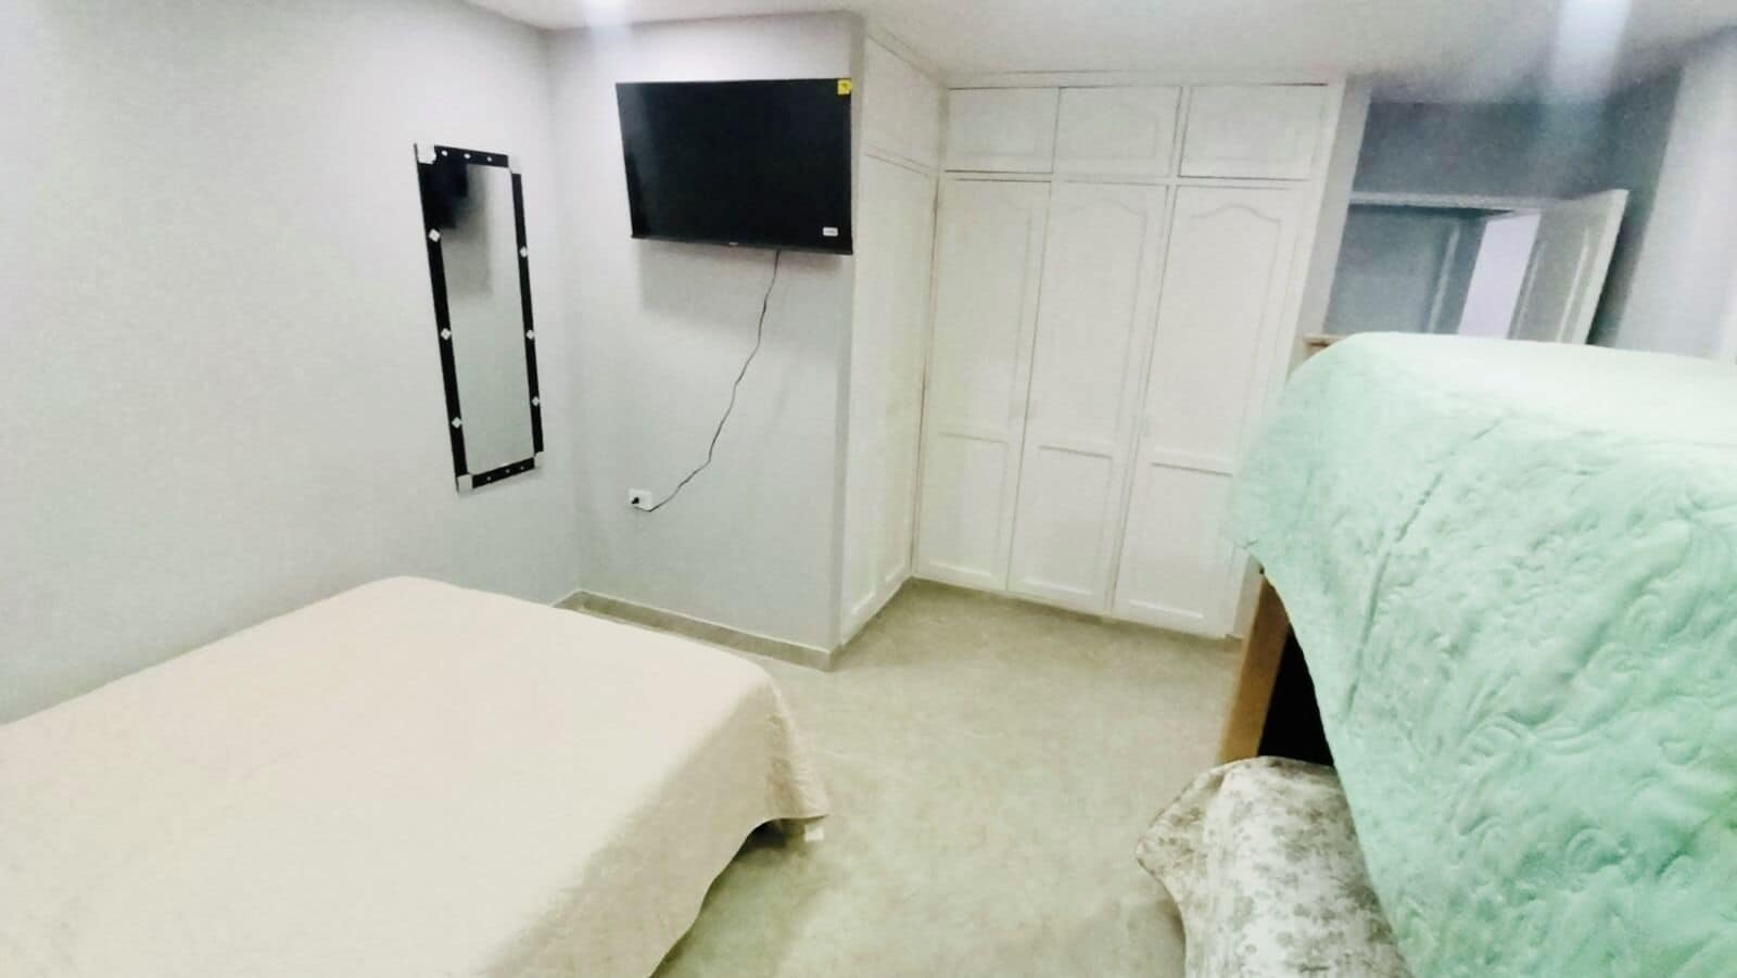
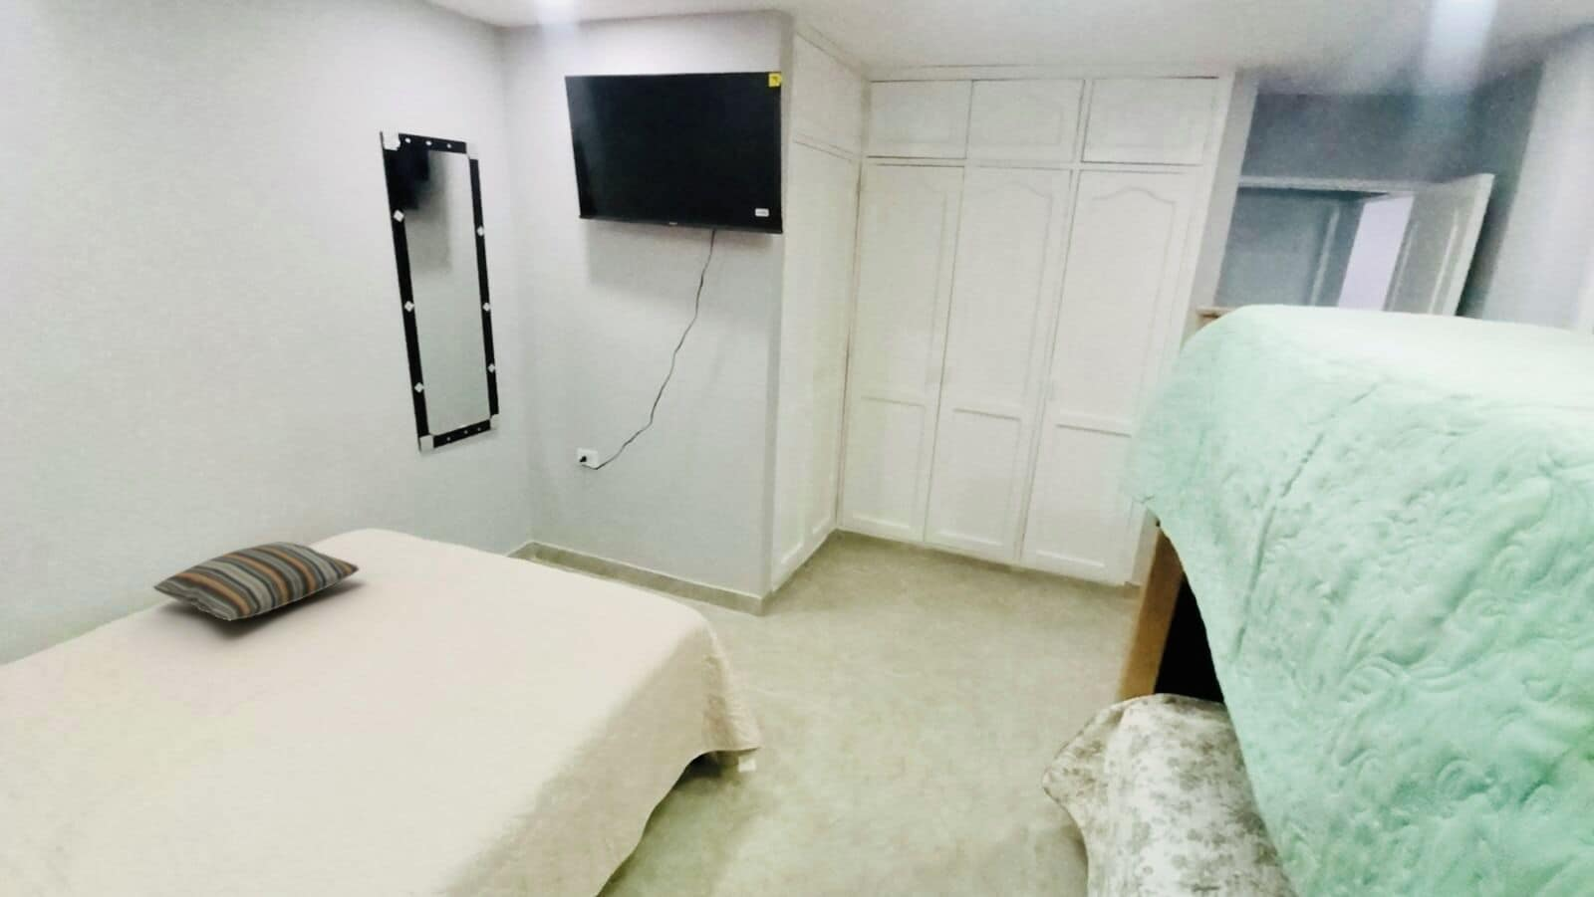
+ pillow (261, 576)
